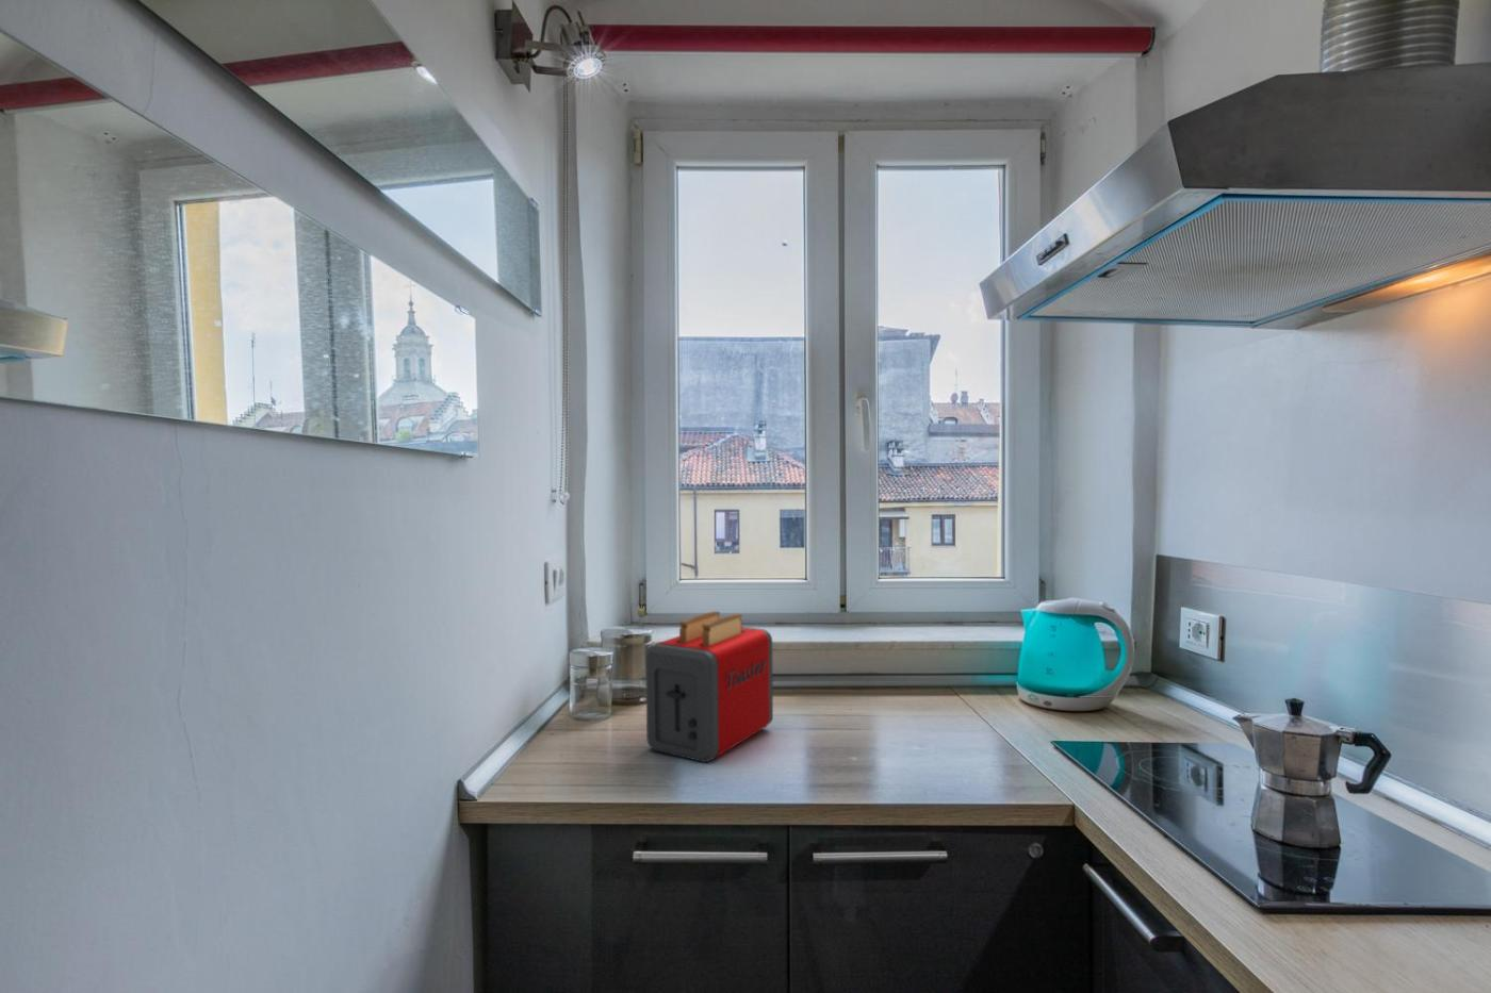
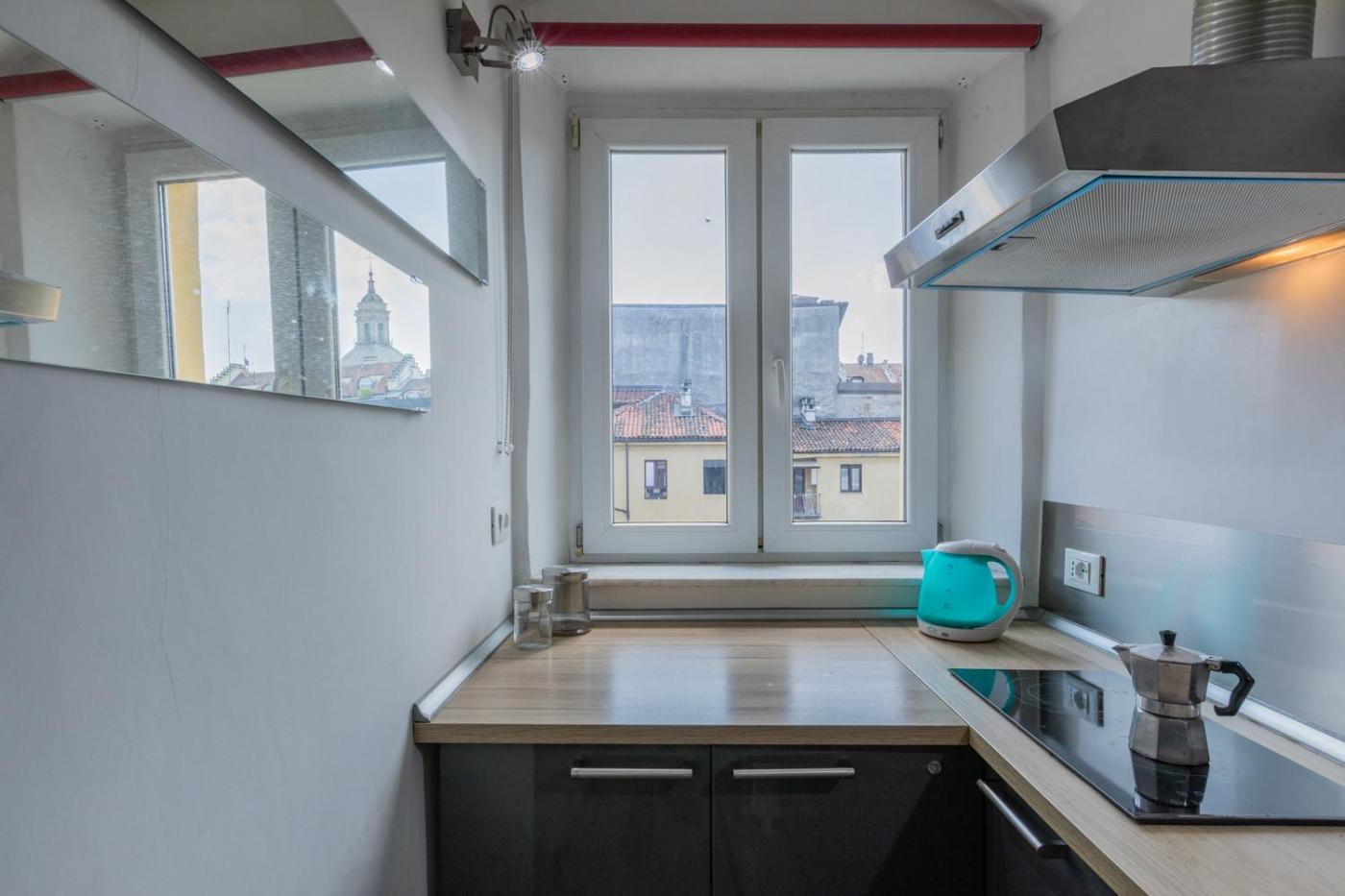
- toaster (711, 678)
